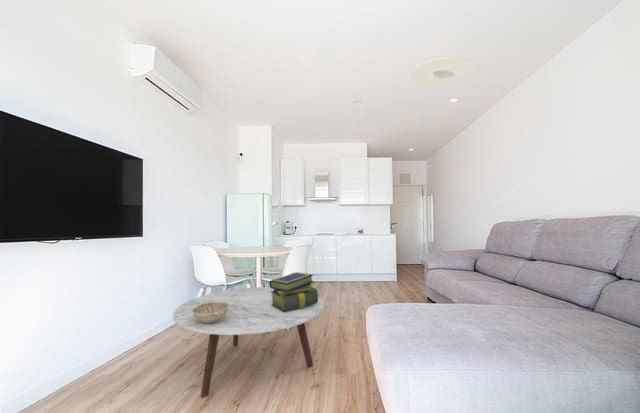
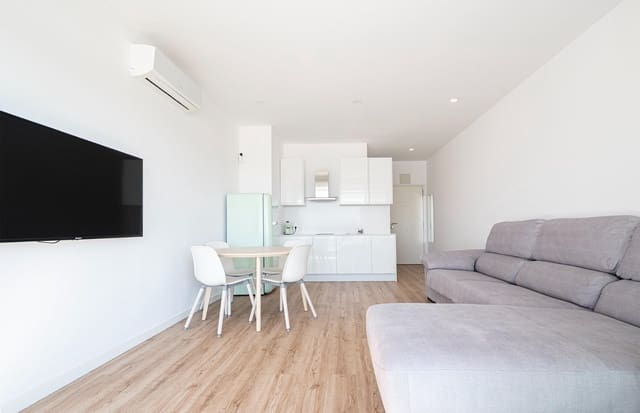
- stack of books (293, 290)
- coffee table (252, 333)
- ceiling light (439, 70)
- decorative bowl (210, 313)
